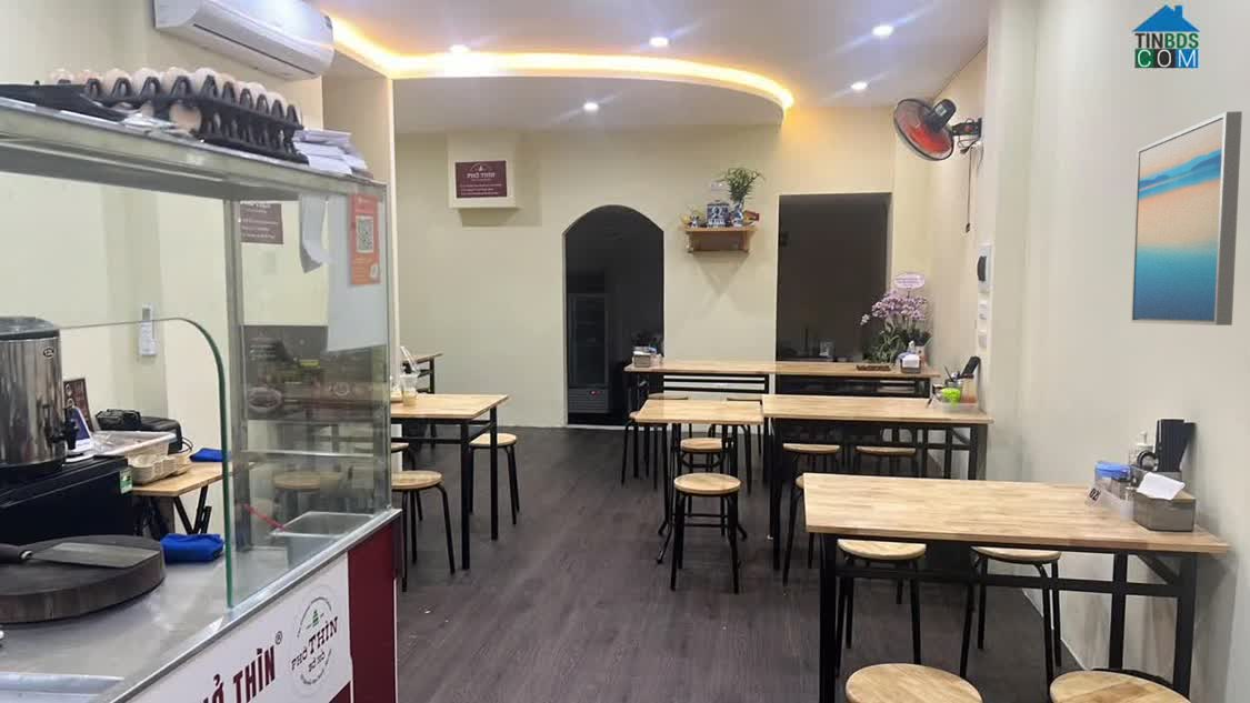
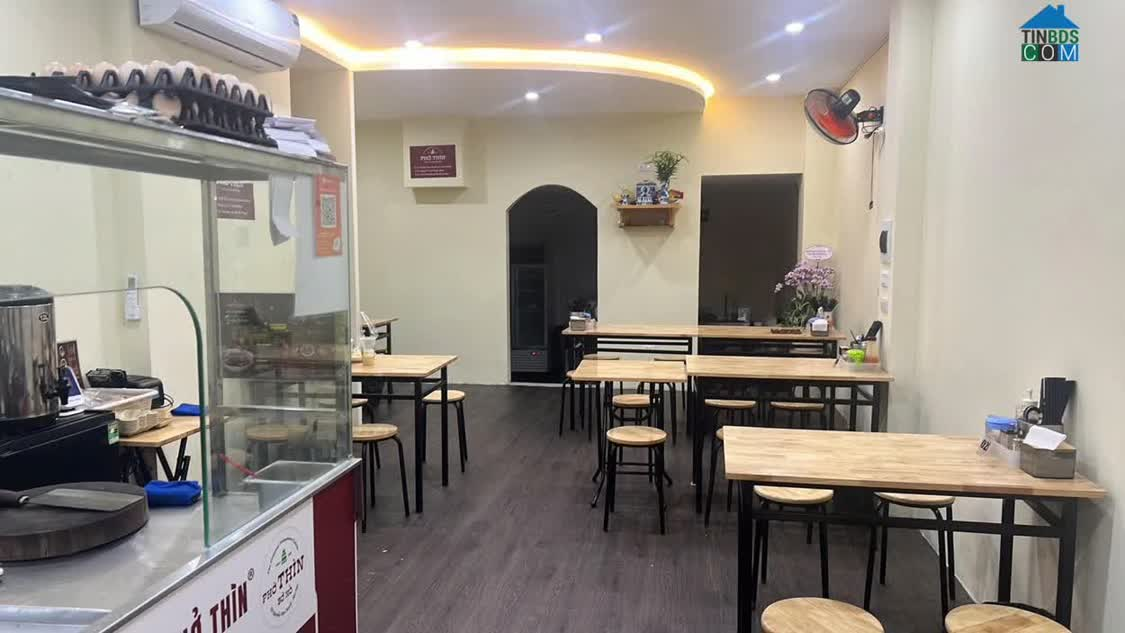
- wall art (1180, 229)
